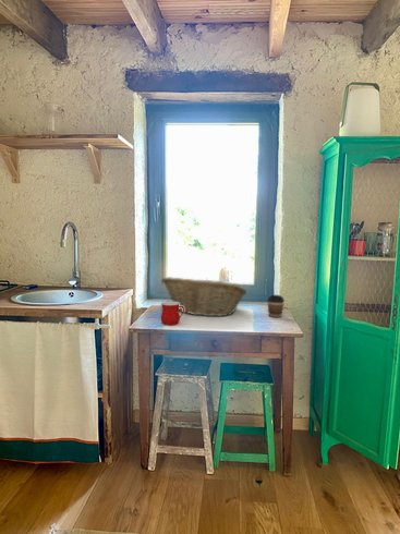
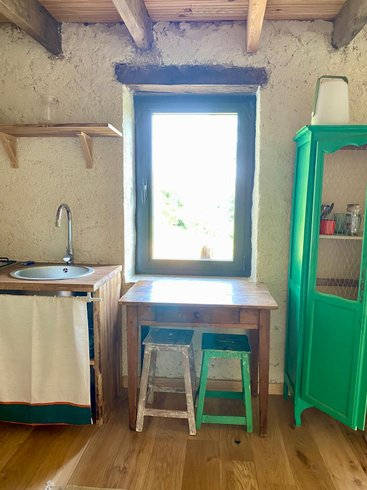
- mug (172, 313)
- fruit basket (203, 292)
- coffee cup (275, 305)
